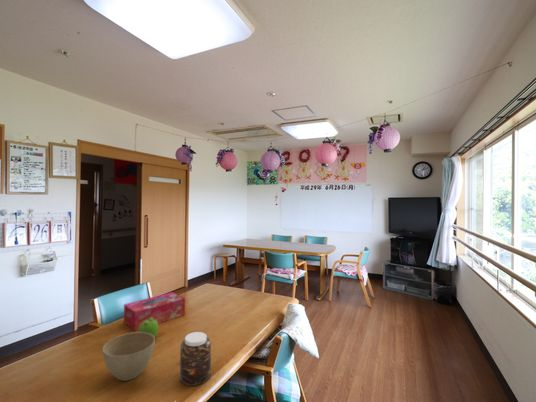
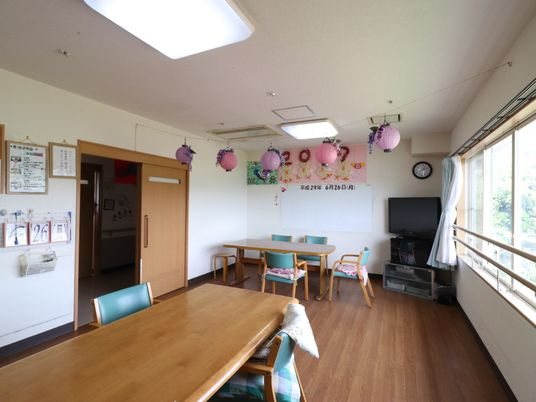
- tissue box (155, 309)
- fruit (148, 328)
- flower pot (129, 358)
- jar (195, 356)
